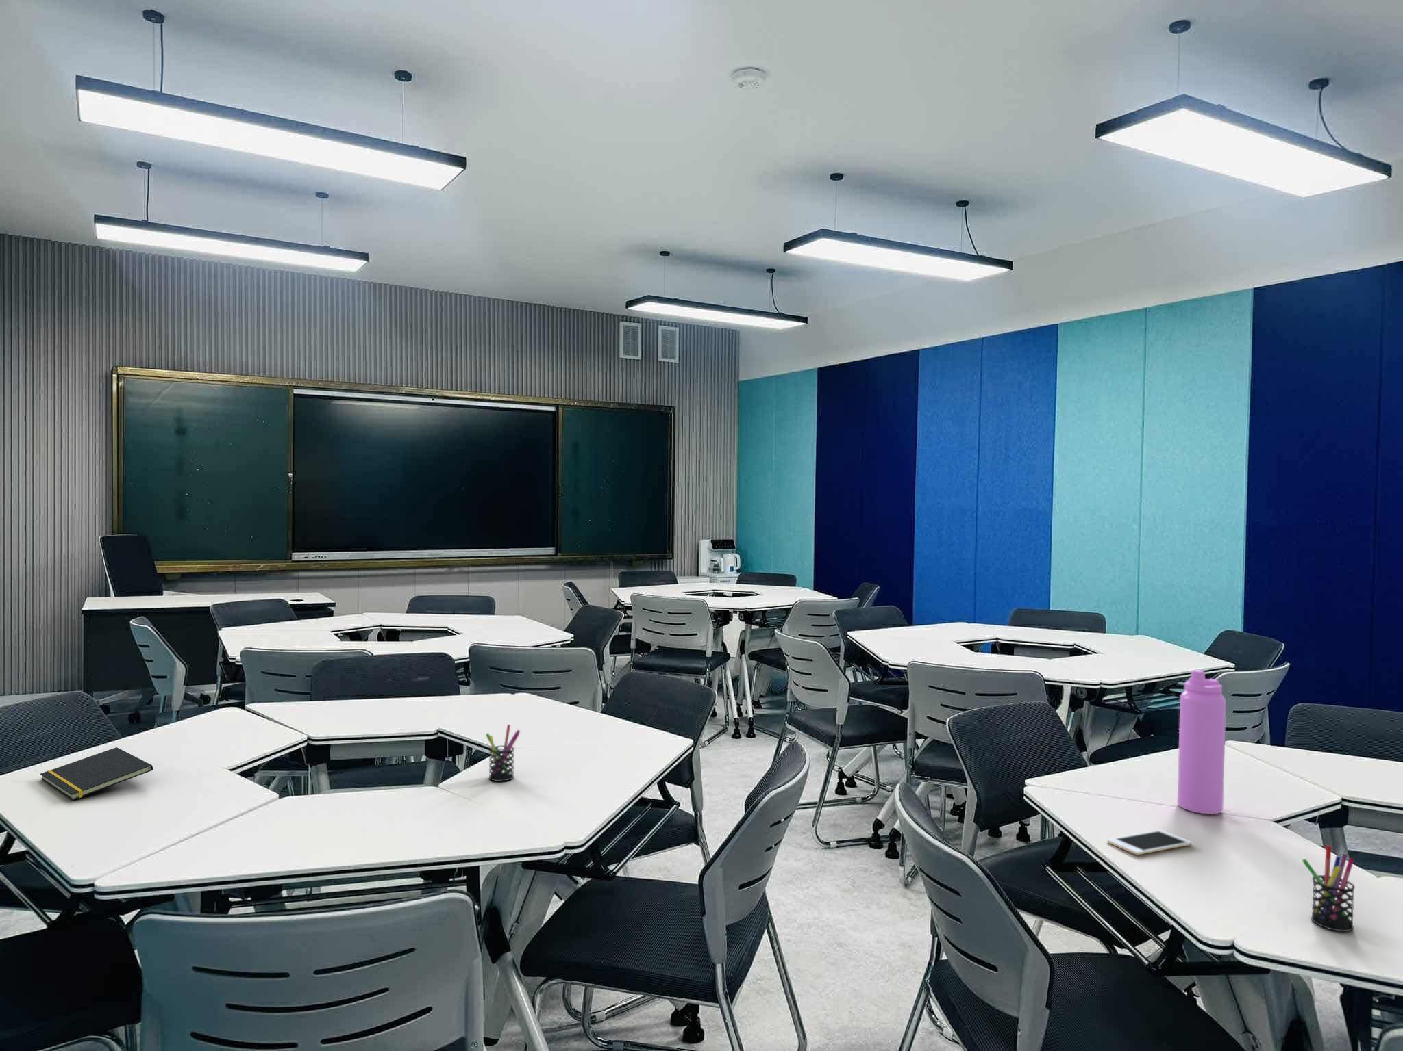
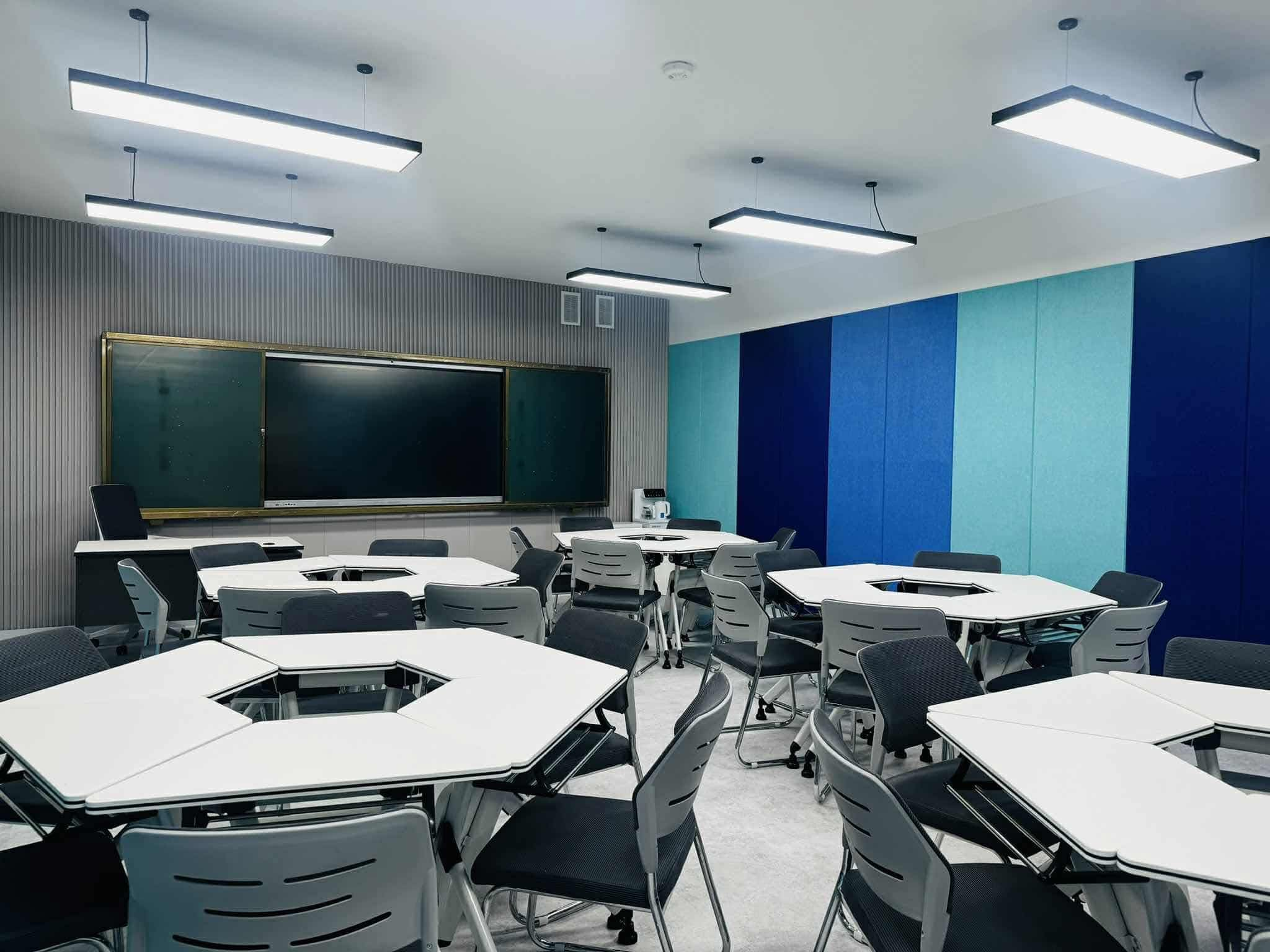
- pen holder (1328, 887)
- pen holder (499, 752)
- water bottle (1202, 739)
- cell phone (1150, 841)
- notepad (96, 772)
